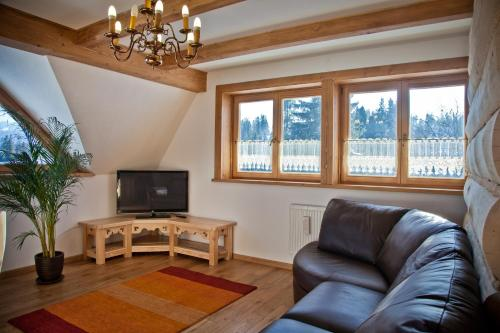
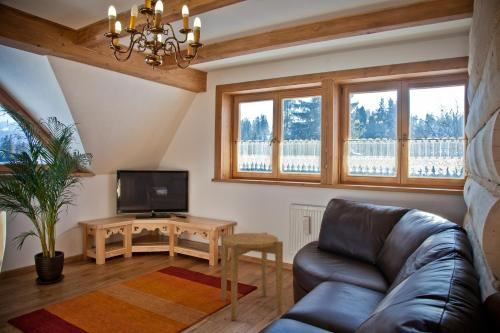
+ side table (262, 272)
